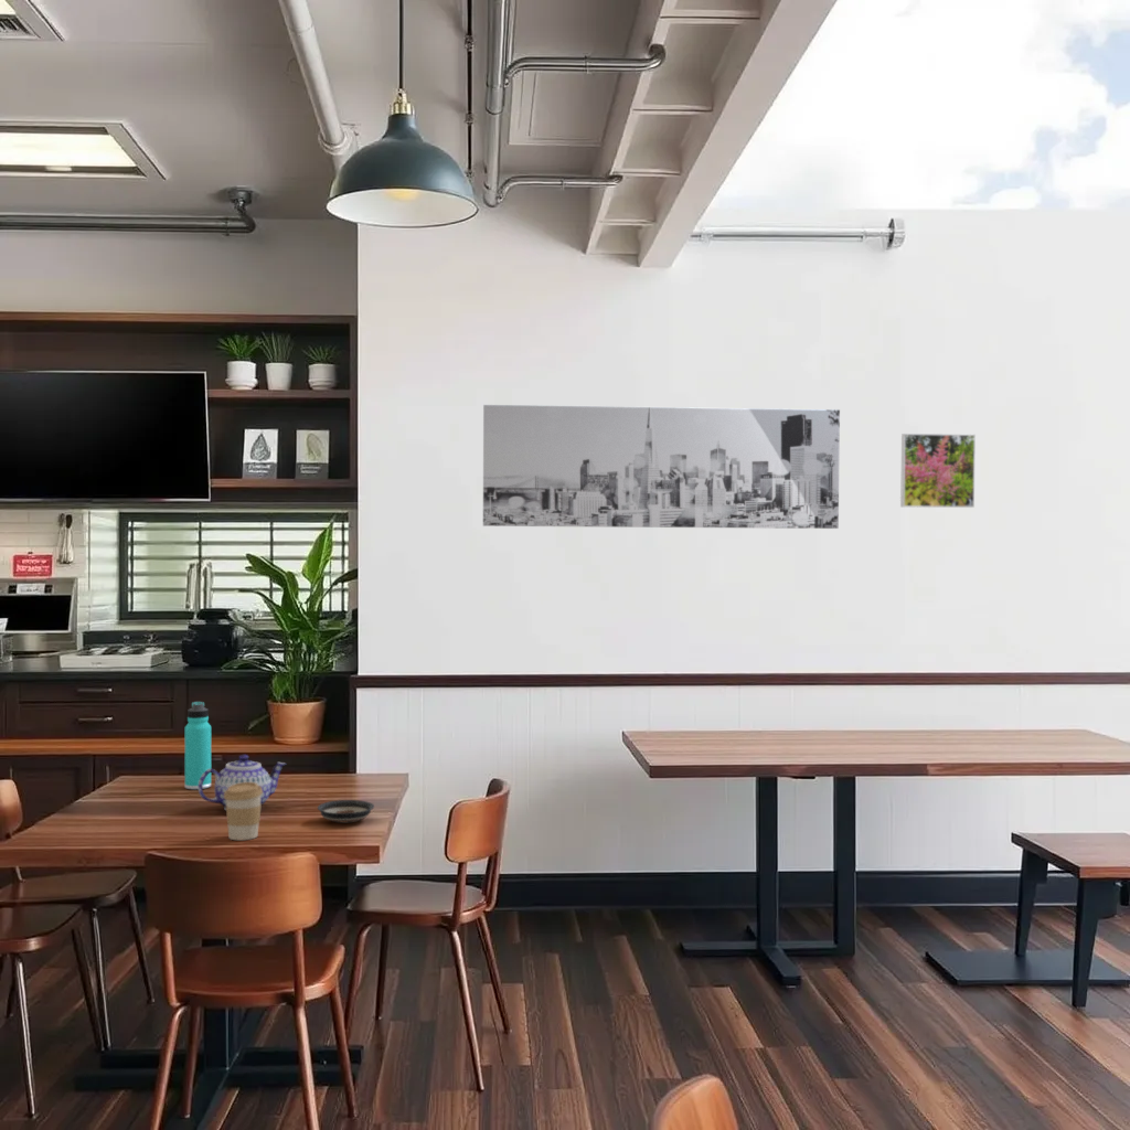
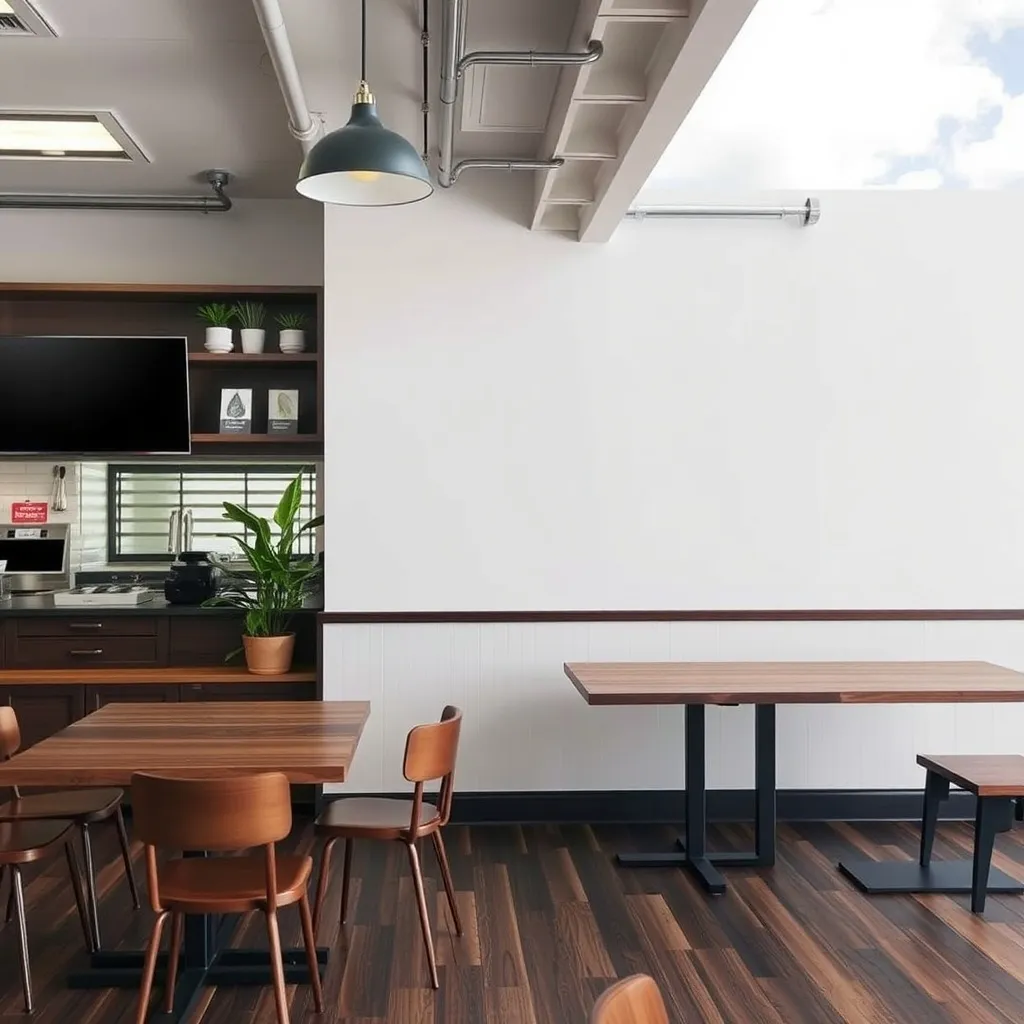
- thermos bottle (198, 745)
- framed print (938, 470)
- saucer (345, 812)
- coffee cup (243, 810)
- teapot (243, 780)
- wall art (662, 467)
